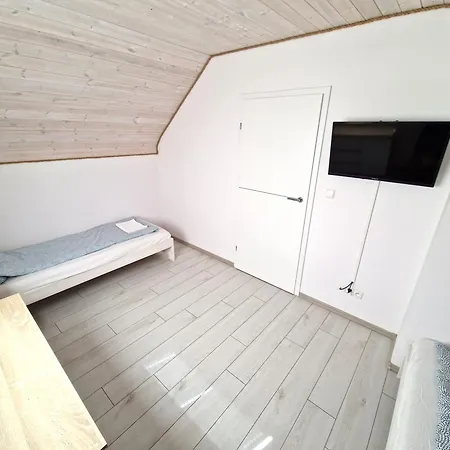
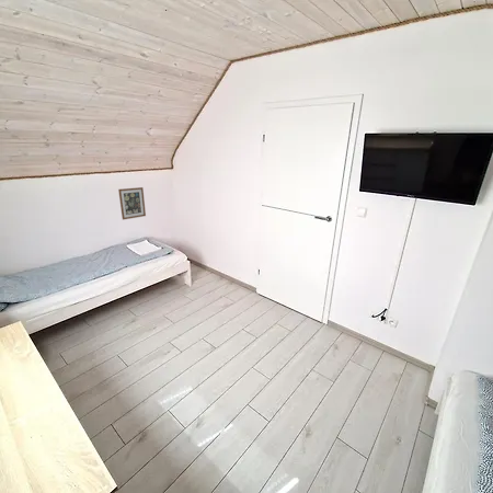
+ wall art (133, 203)
